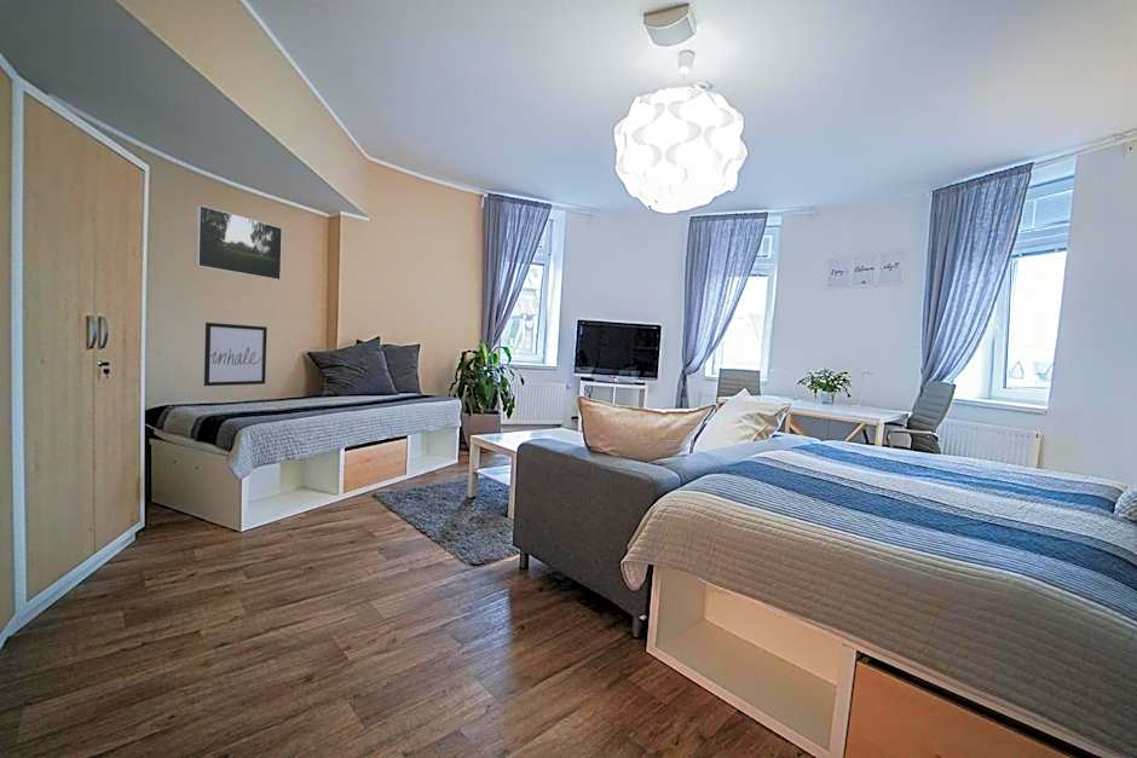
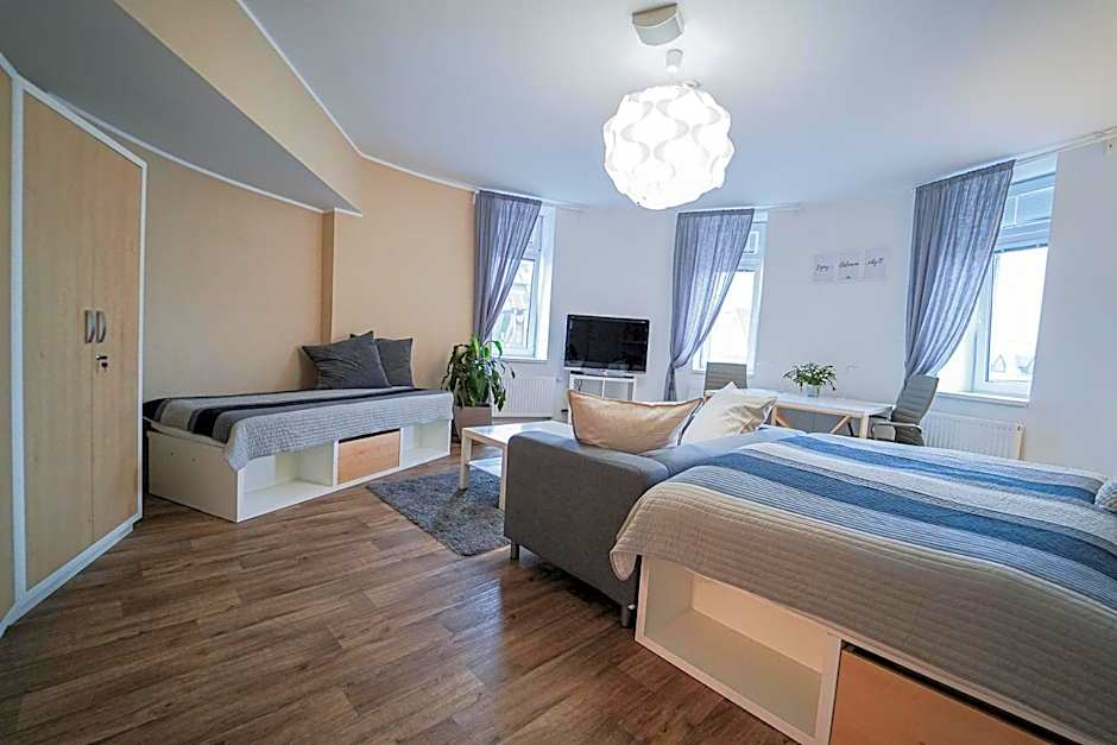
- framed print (242, 245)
- wall art (237, 354)
